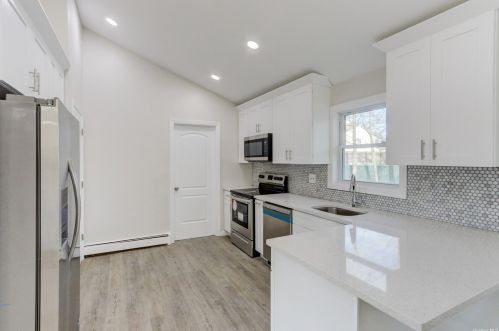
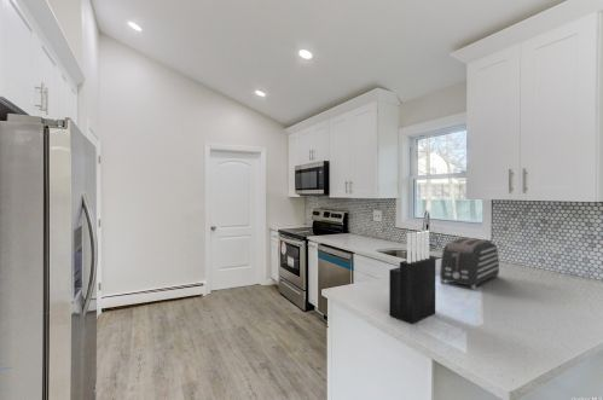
+ knife block (410, 272)
+ toaster (469, 260)
